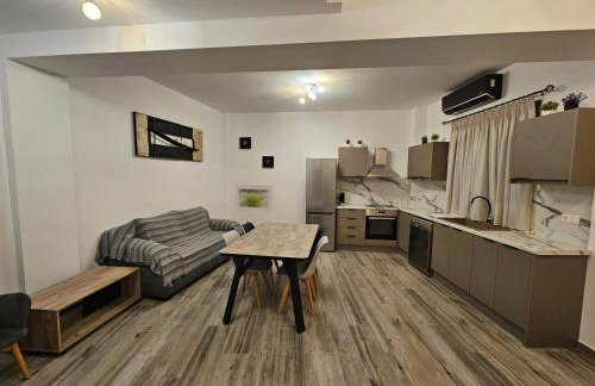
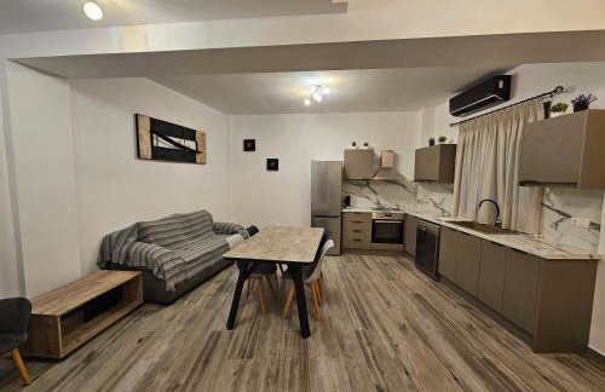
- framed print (253, 198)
